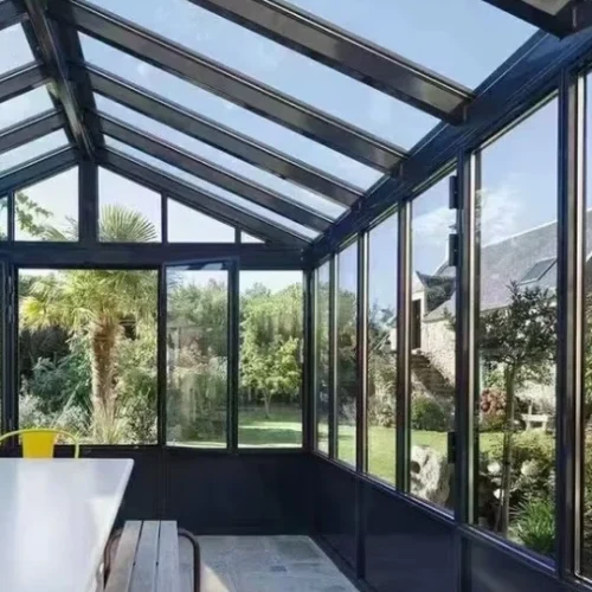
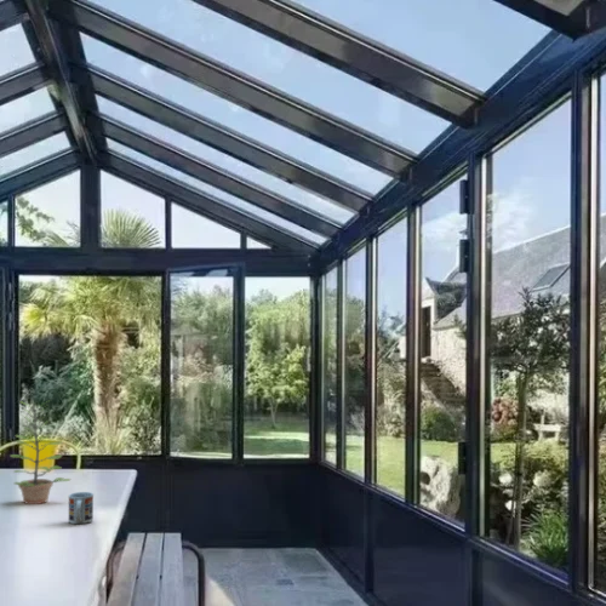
+ plant (40, 450)
+ cup (80, 508)
